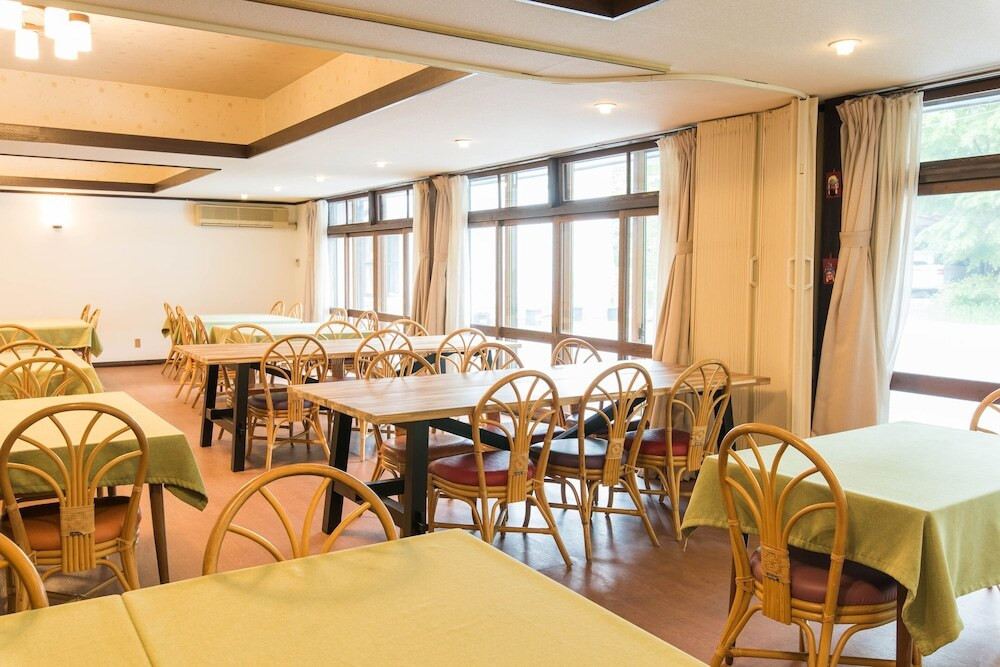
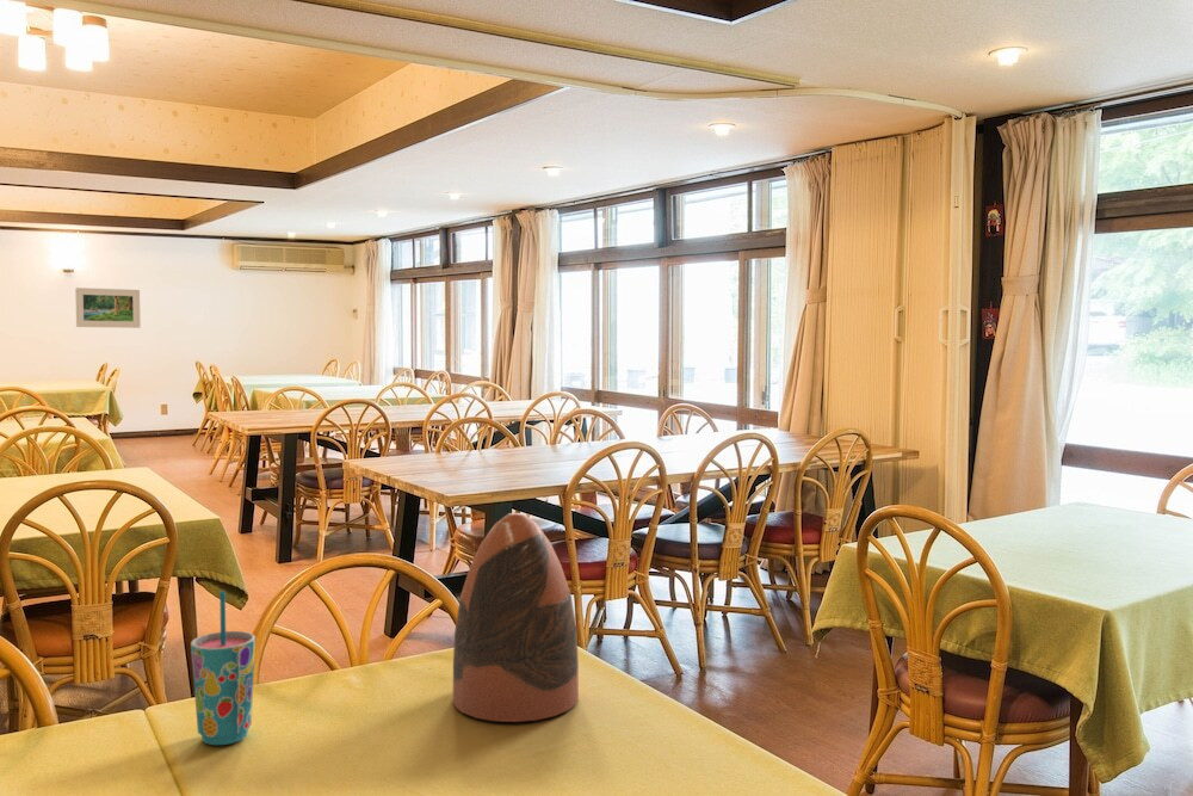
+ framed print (107, 308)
+ cup (223, 665)
+ decorative vase (515, 606)
